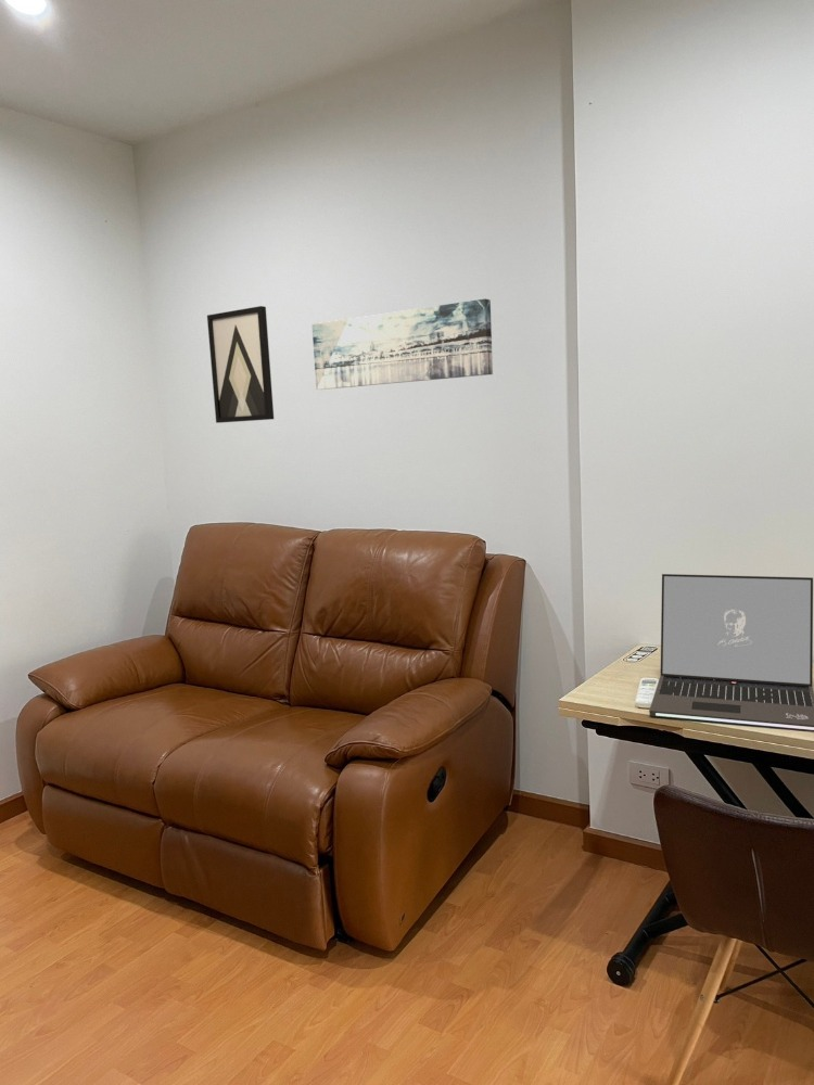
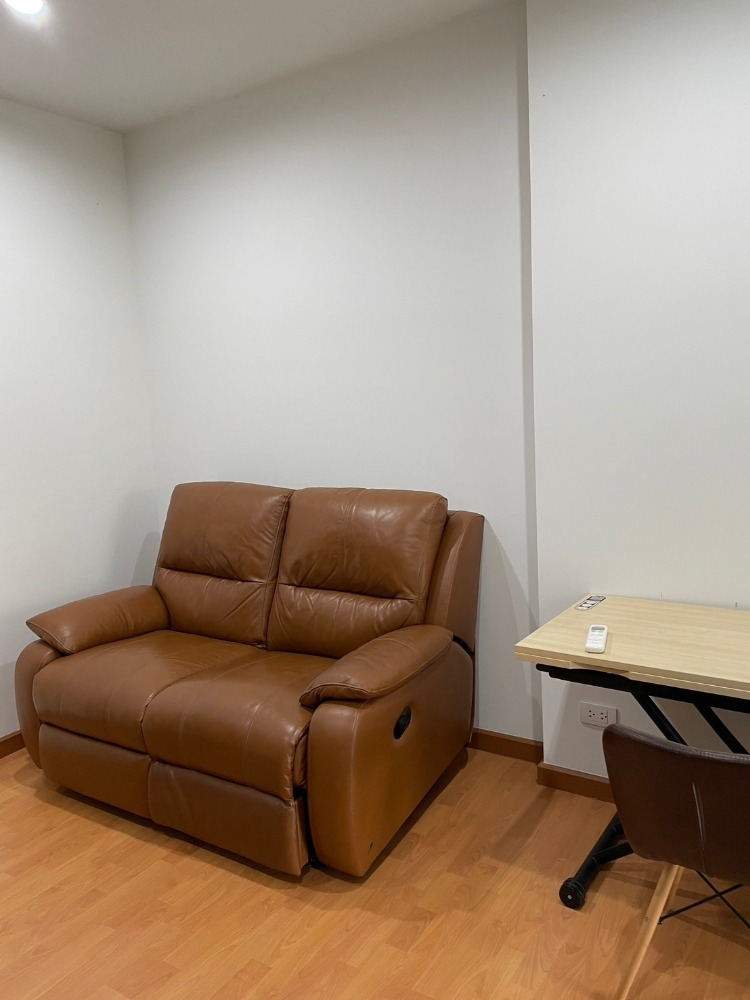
- laptop (733, 644)
- wall art (240, 366)
- wall art (396, 347)
